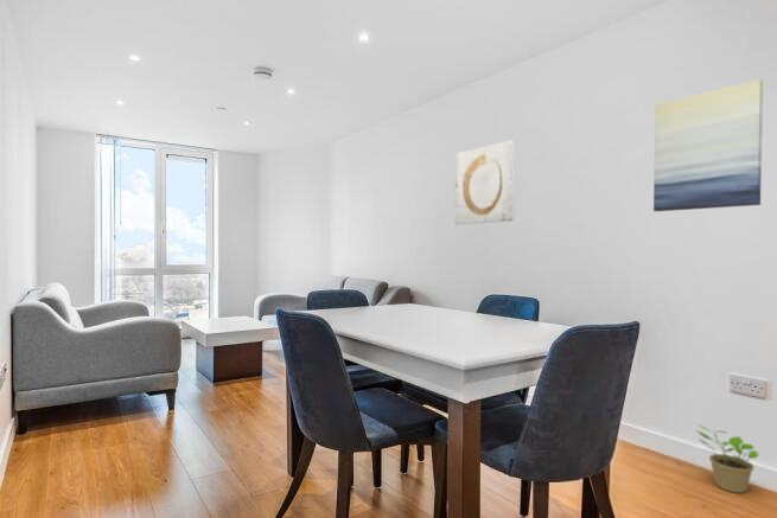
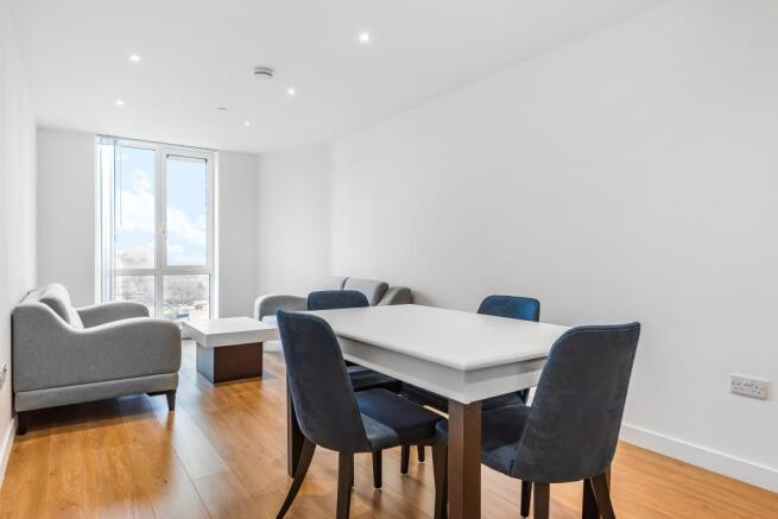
- wall art (483, 185)
- potted plant (728, 455)
- wall art (703, 151)
